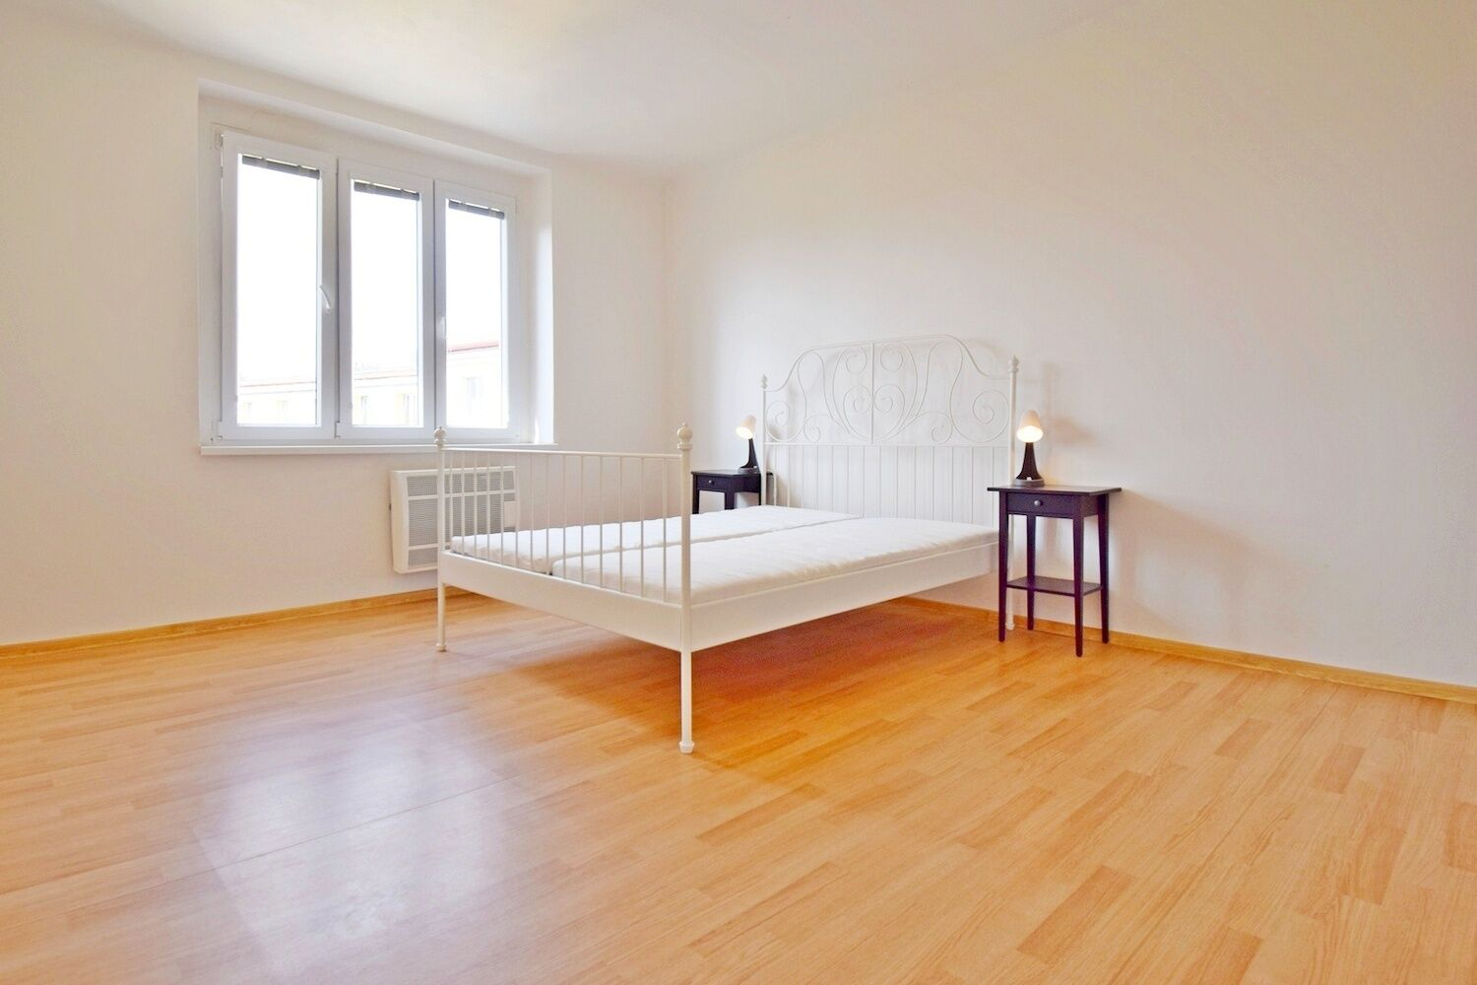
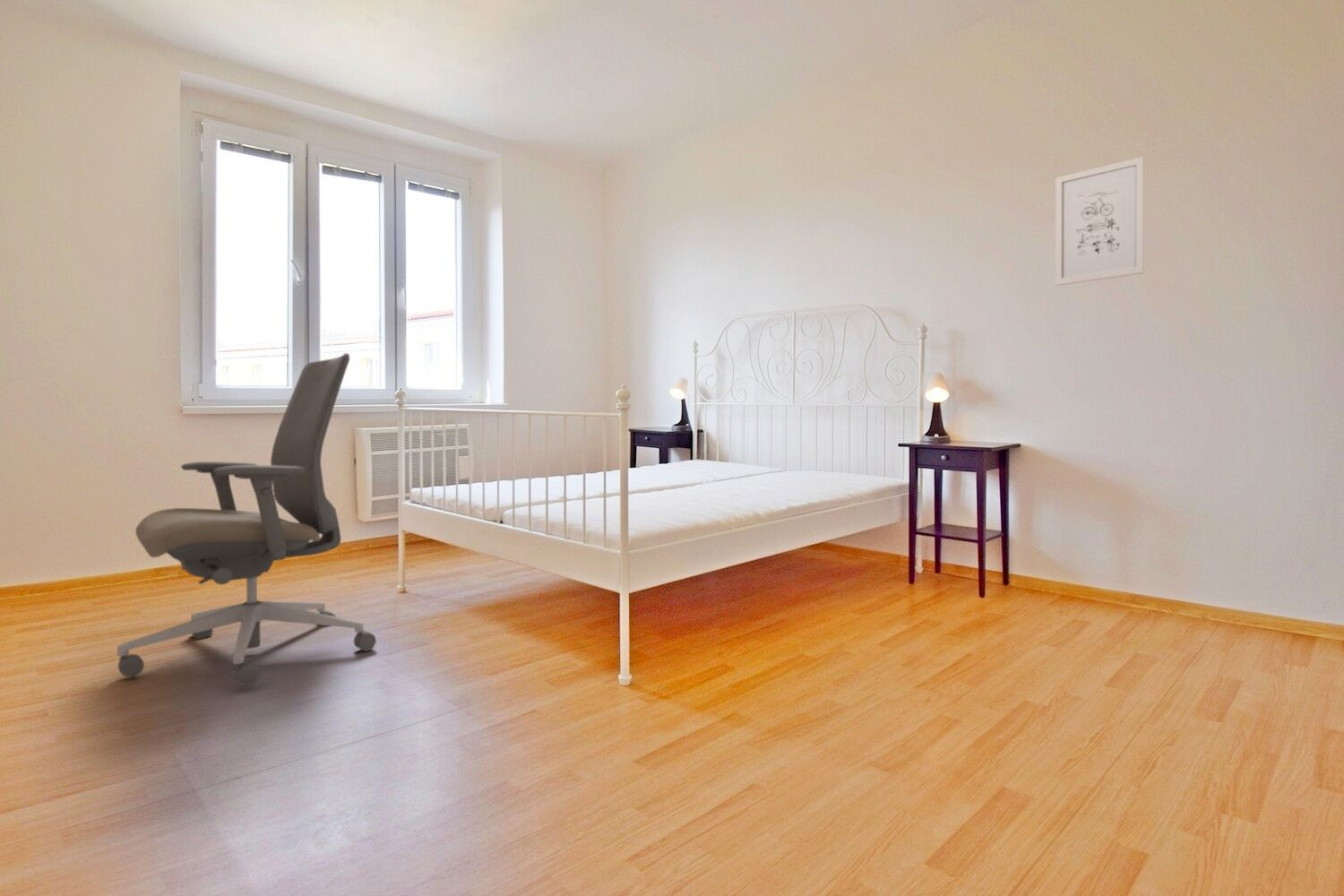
+ wall art (1098, 223)
+ office chair (244, 511)
